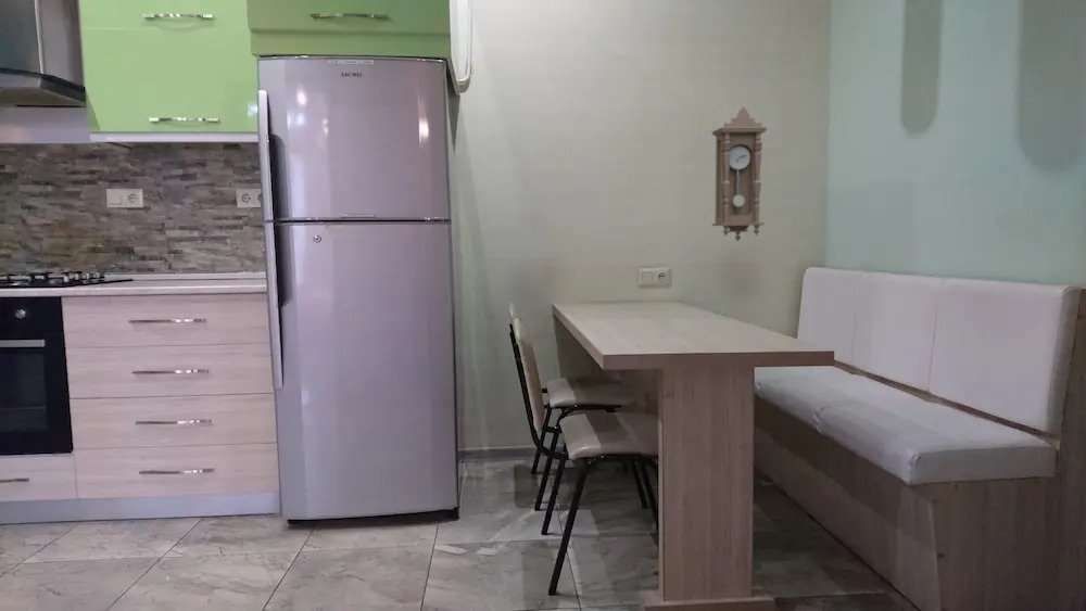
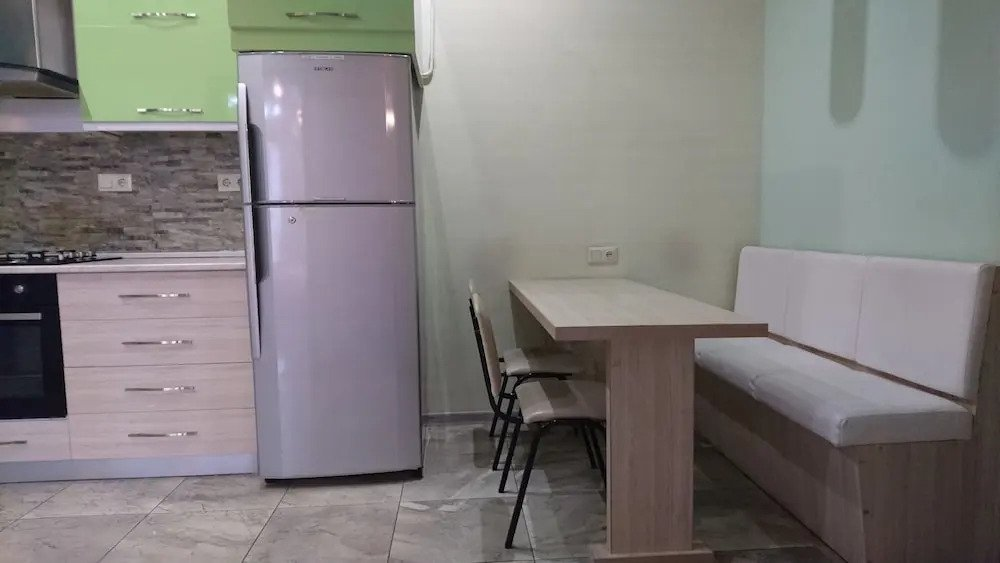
- pendulum clock (737, 175)
